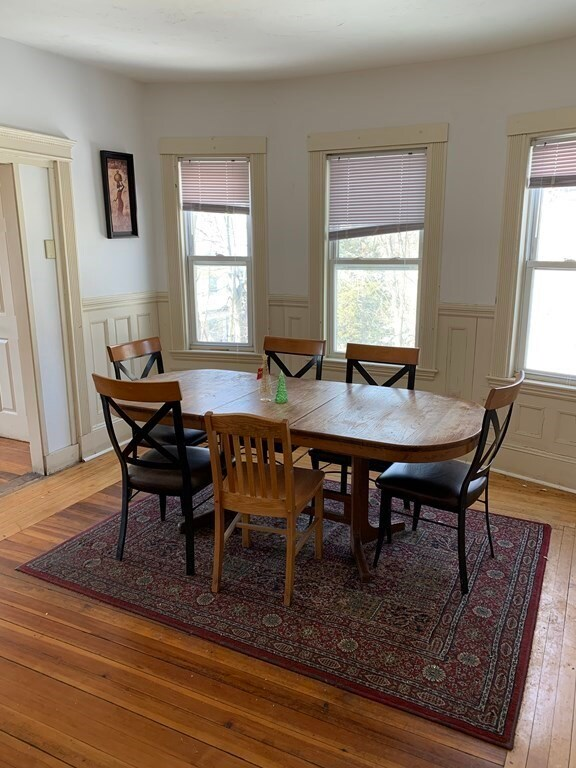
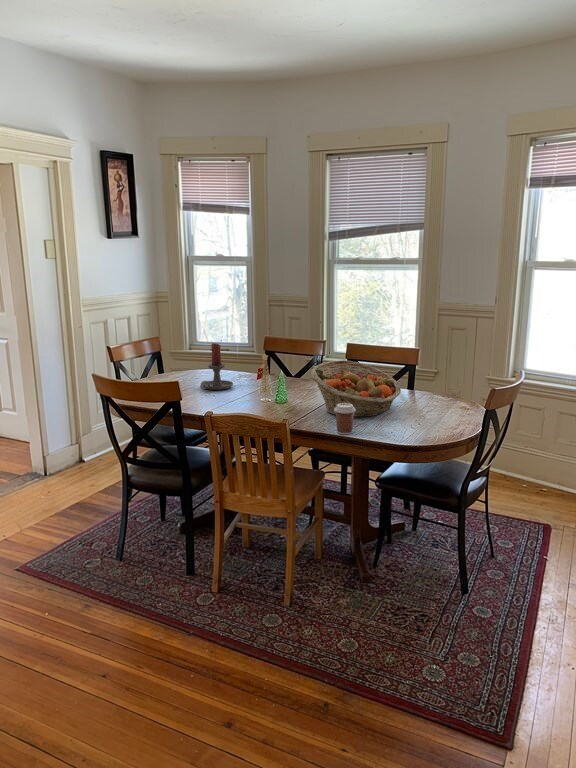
+ coffee cup (344, 418)
+ candle holder (213, 366)
+ fruit basket (355, 387)
